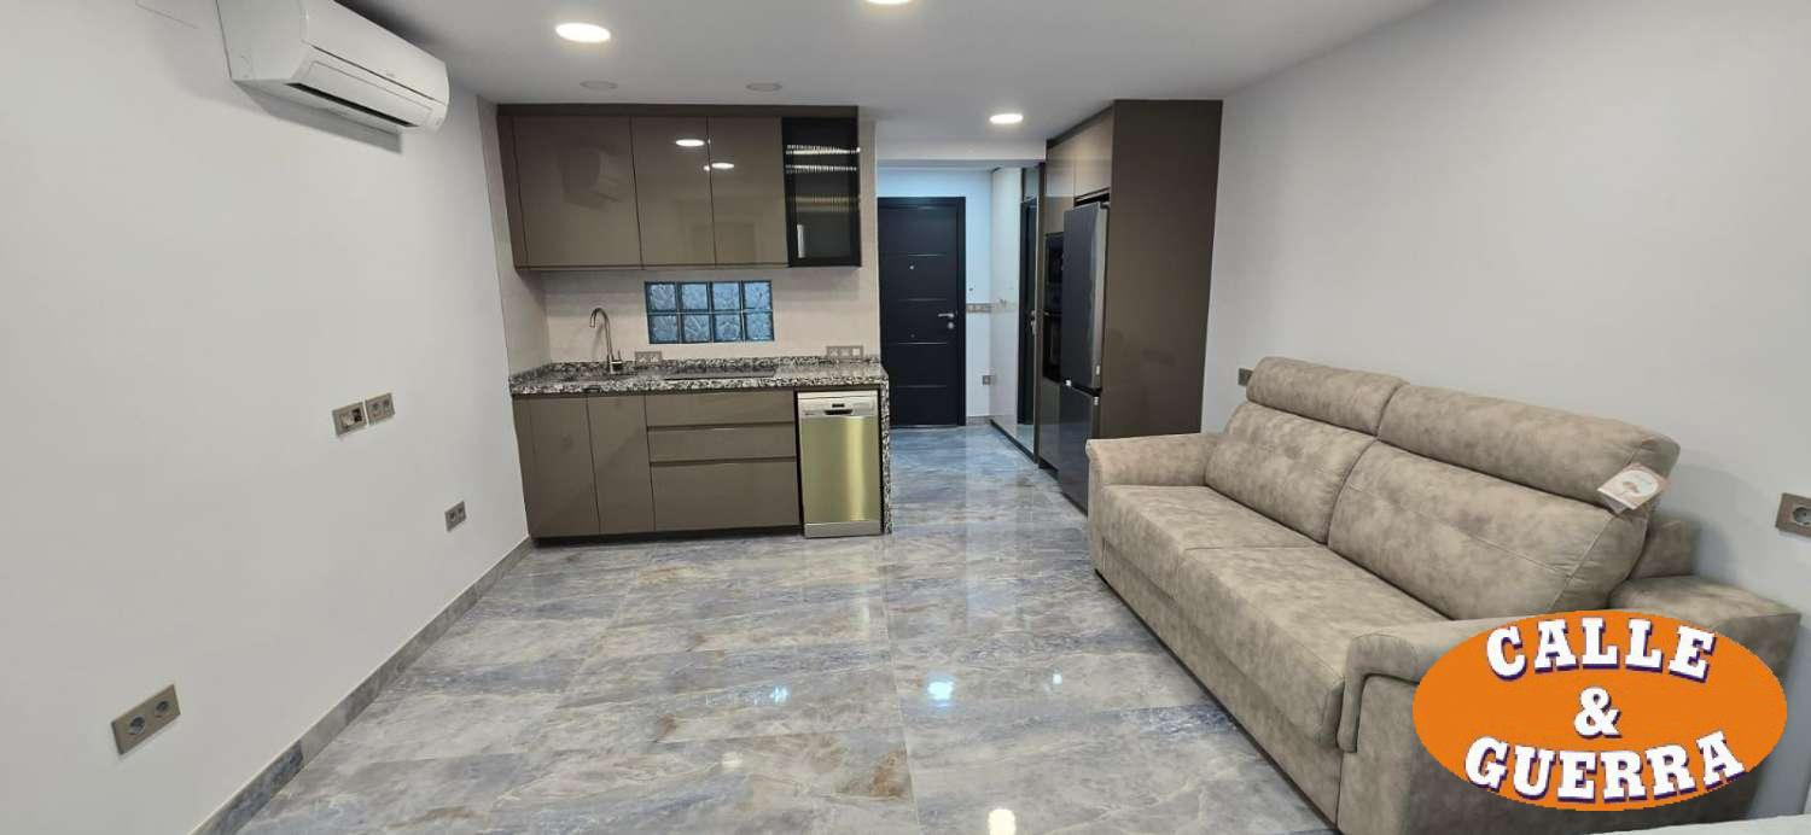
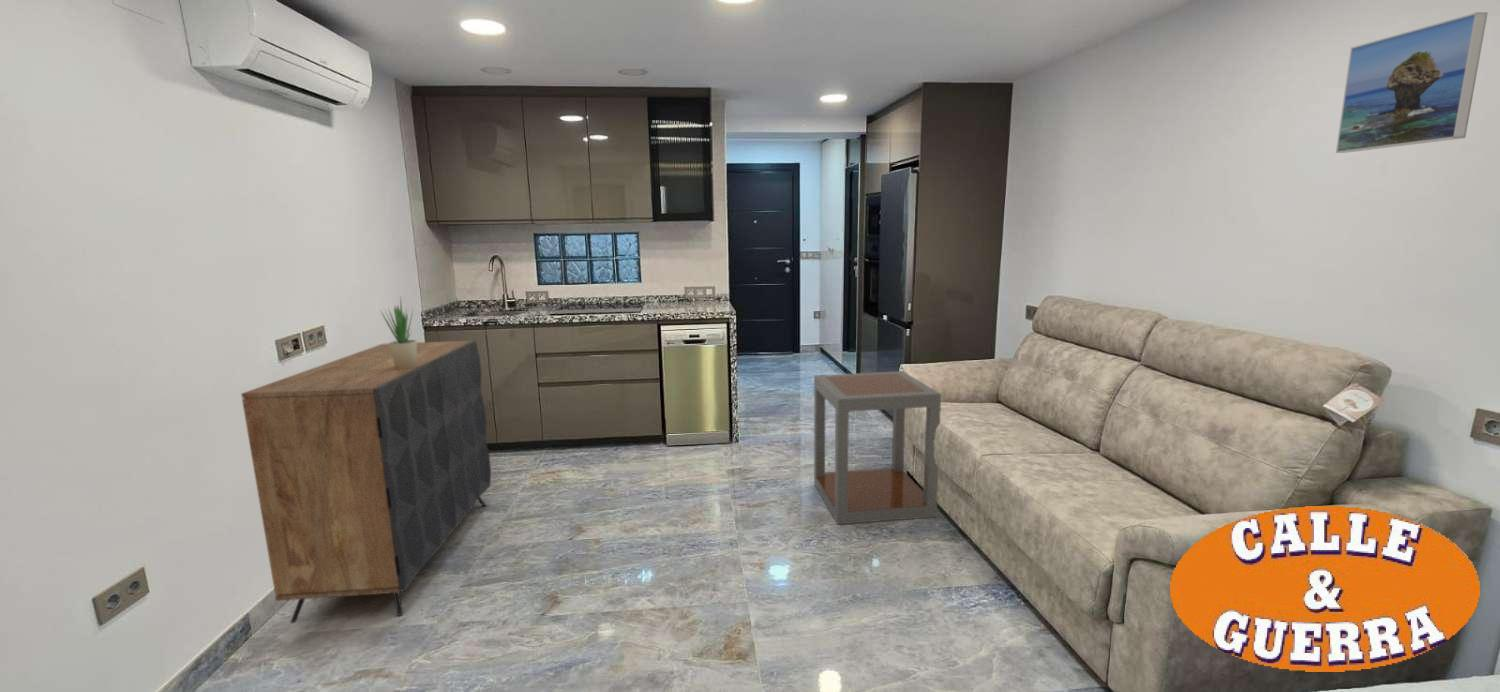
+ potted plant (399, 331)
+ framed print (1404, 89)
+ dresser (394, 460)
+ side table (892, 442)
